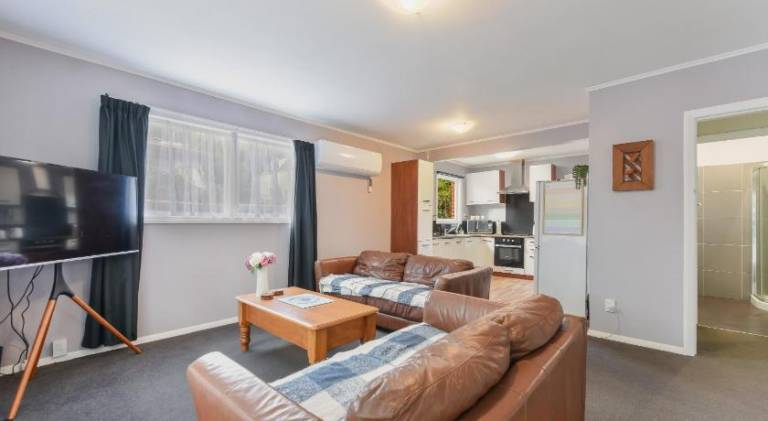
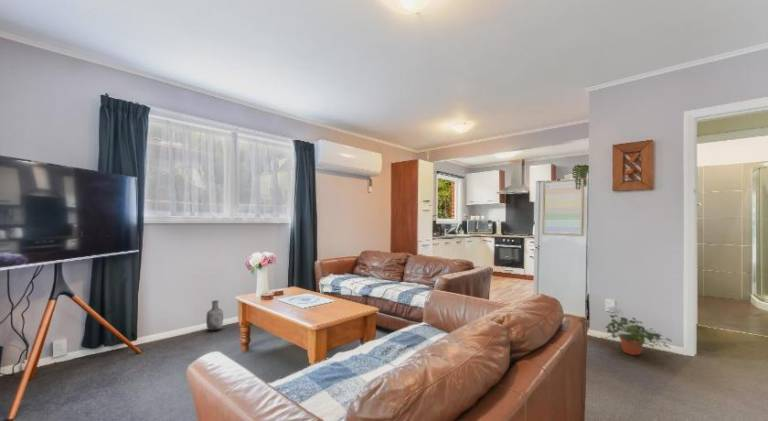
+ vase (214, 315)
+ potted plant (636, 337)
